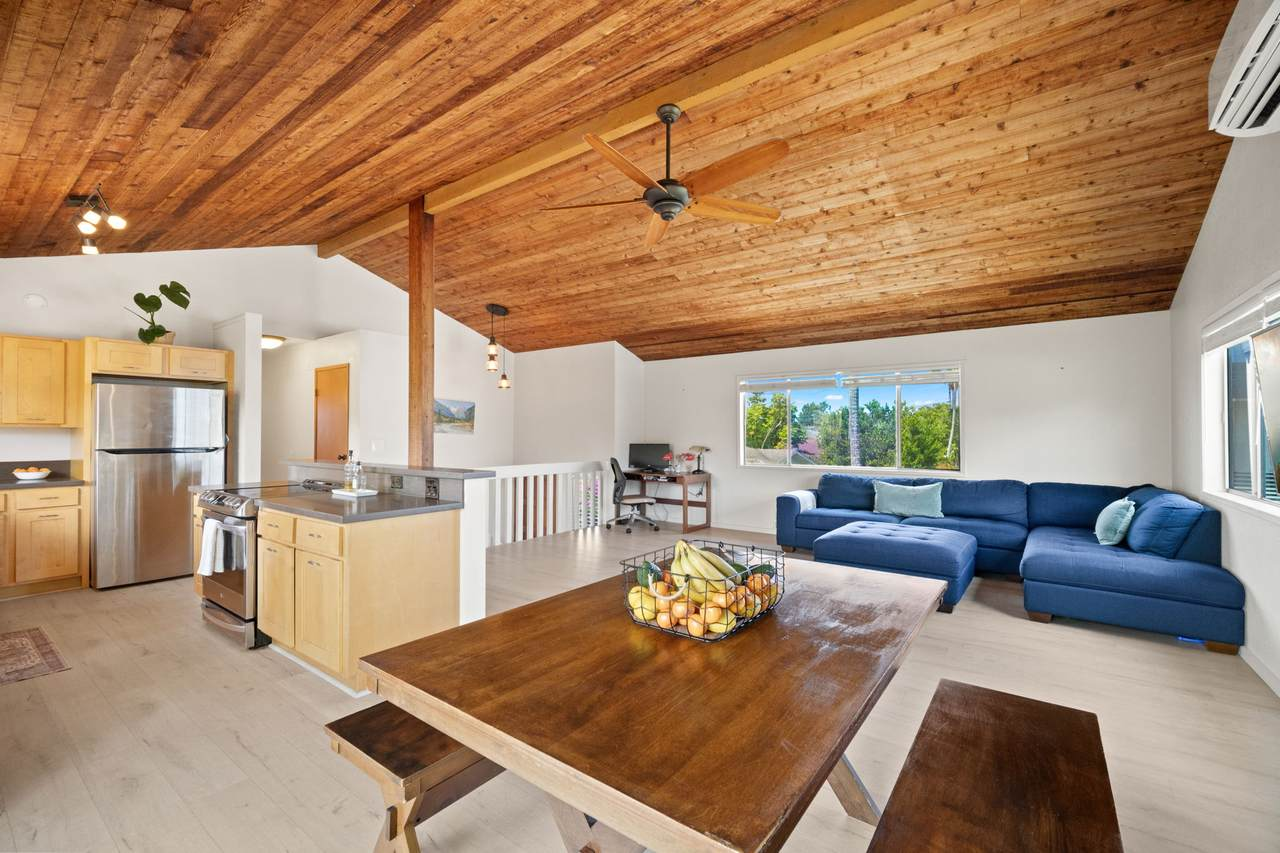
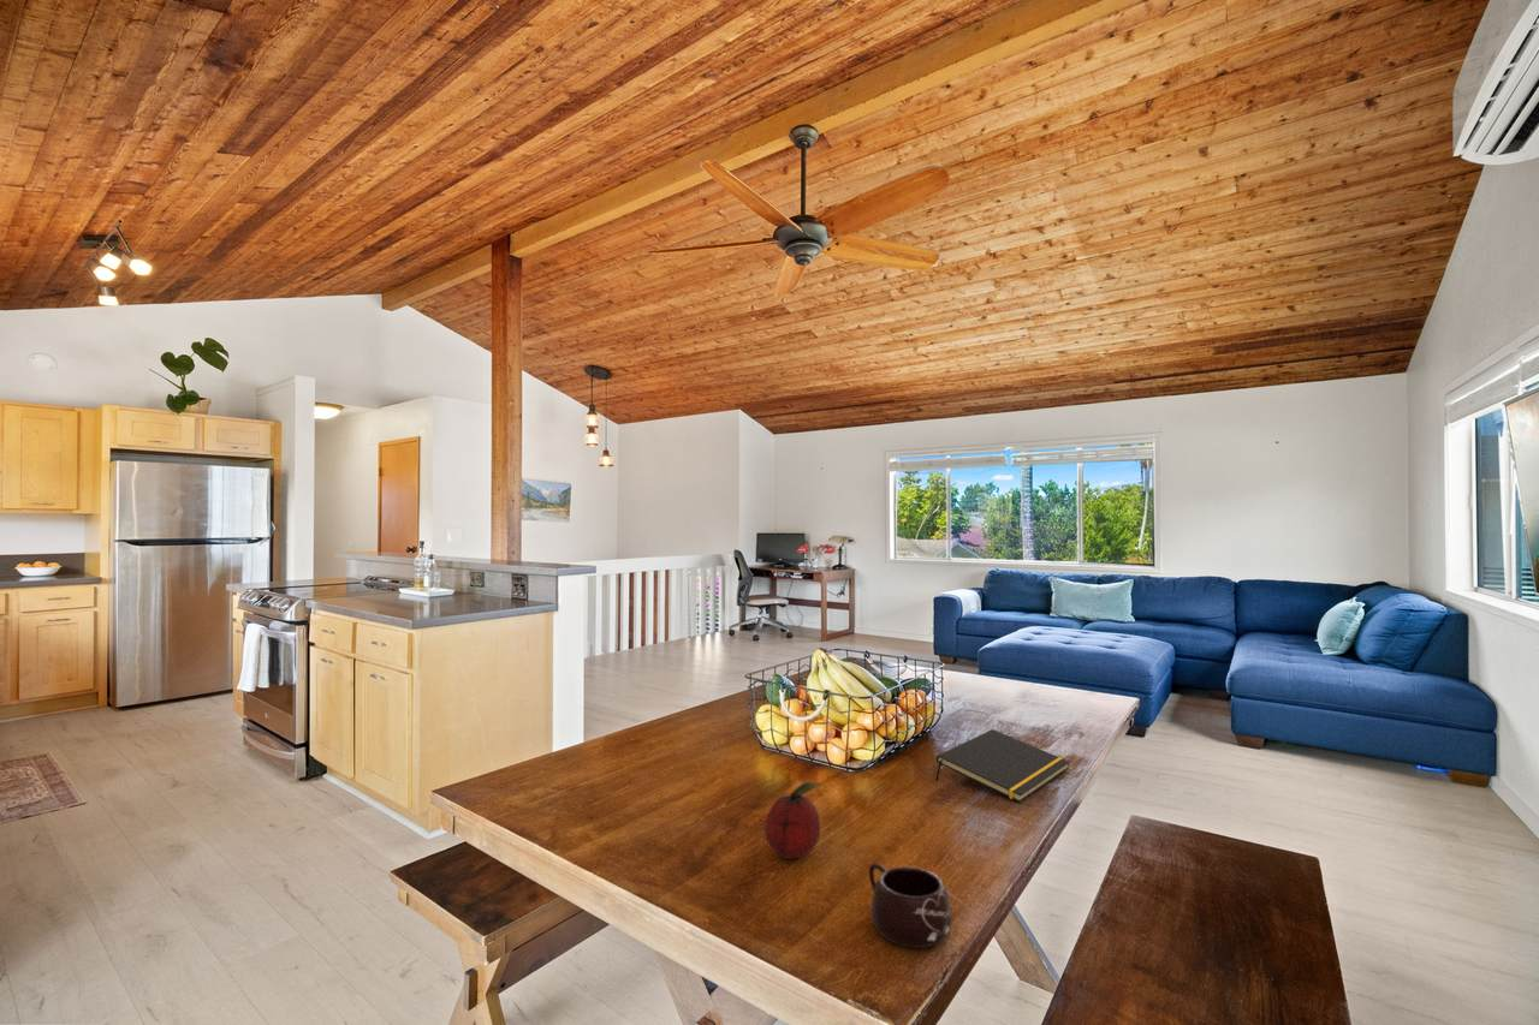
+ mug (903, 900)
+ fruit (795, 818)
+ notepad (1004, 762)
